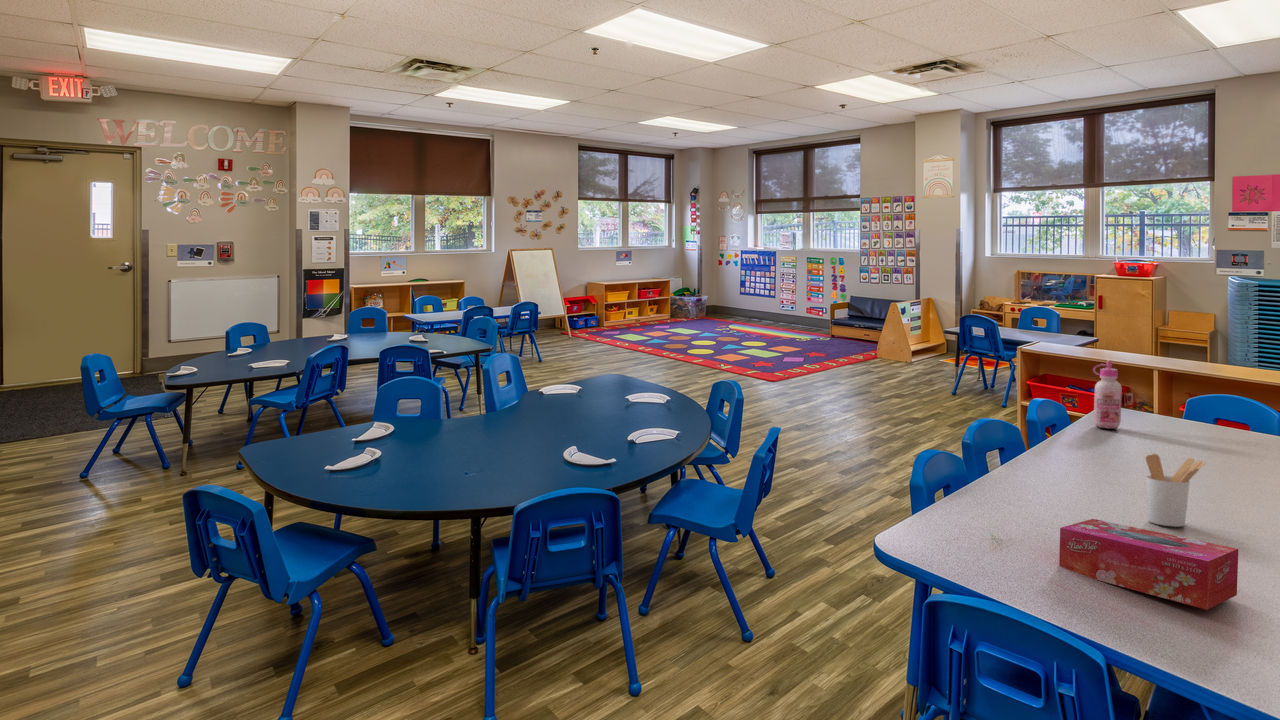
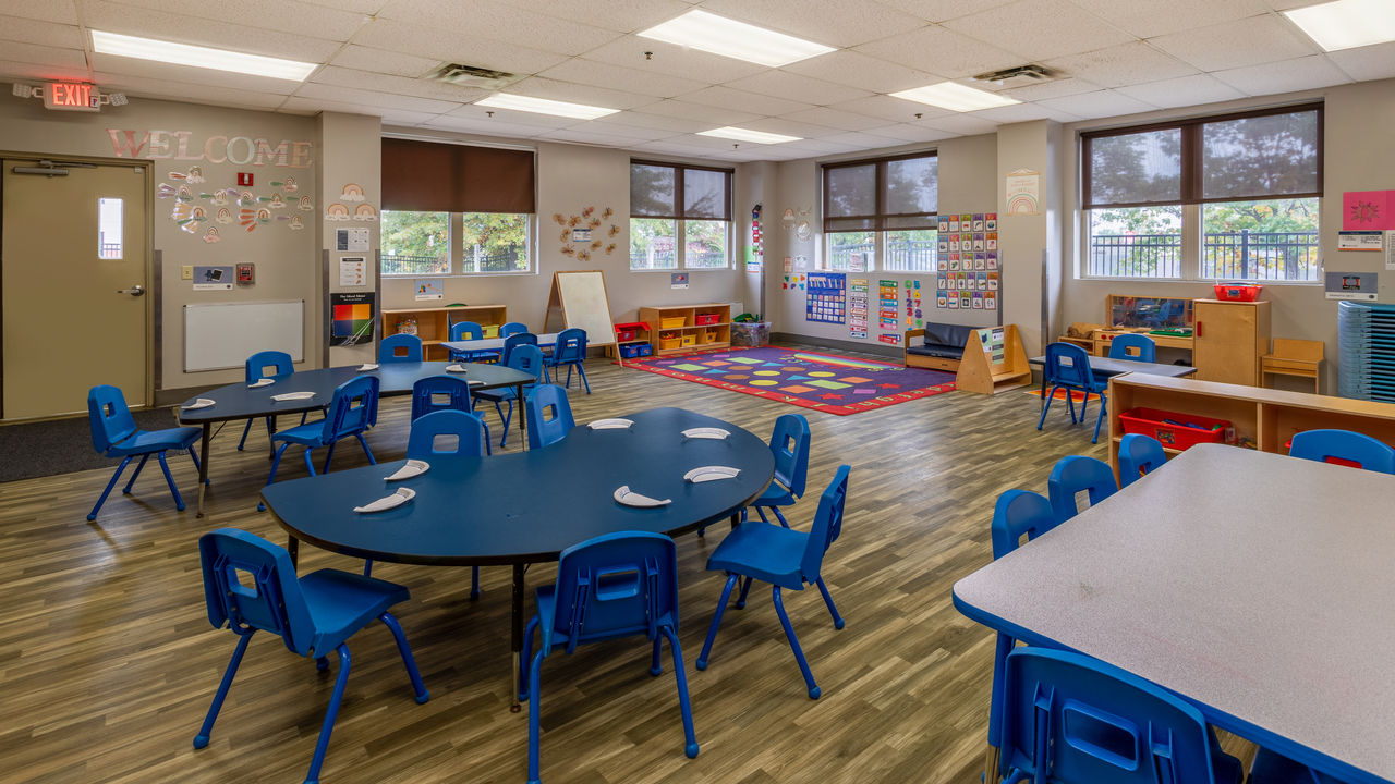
- tissue box (1144, 559)
- glue bottle (1107, 394)
- utensil holder (1175, 489)
